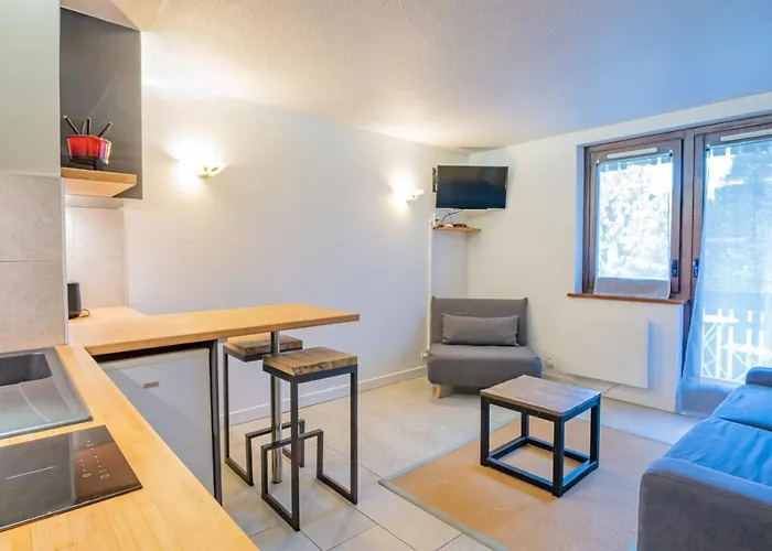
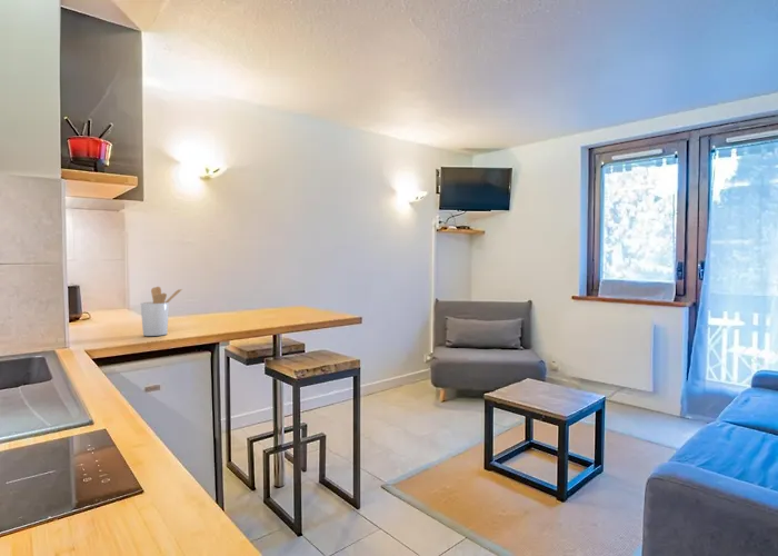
+ utensil holder (162, 310)
